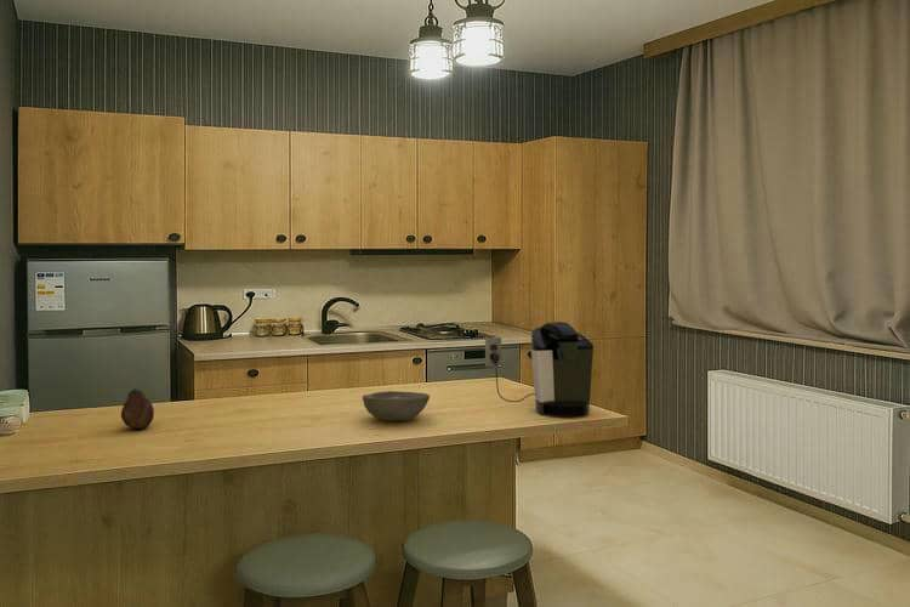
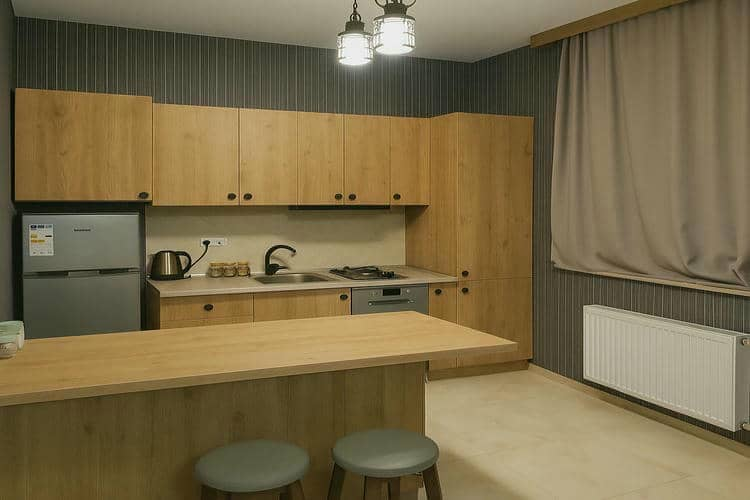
- coffee maker (544, 367)
- bowl (396, 407)
- fruit (137, 408)
